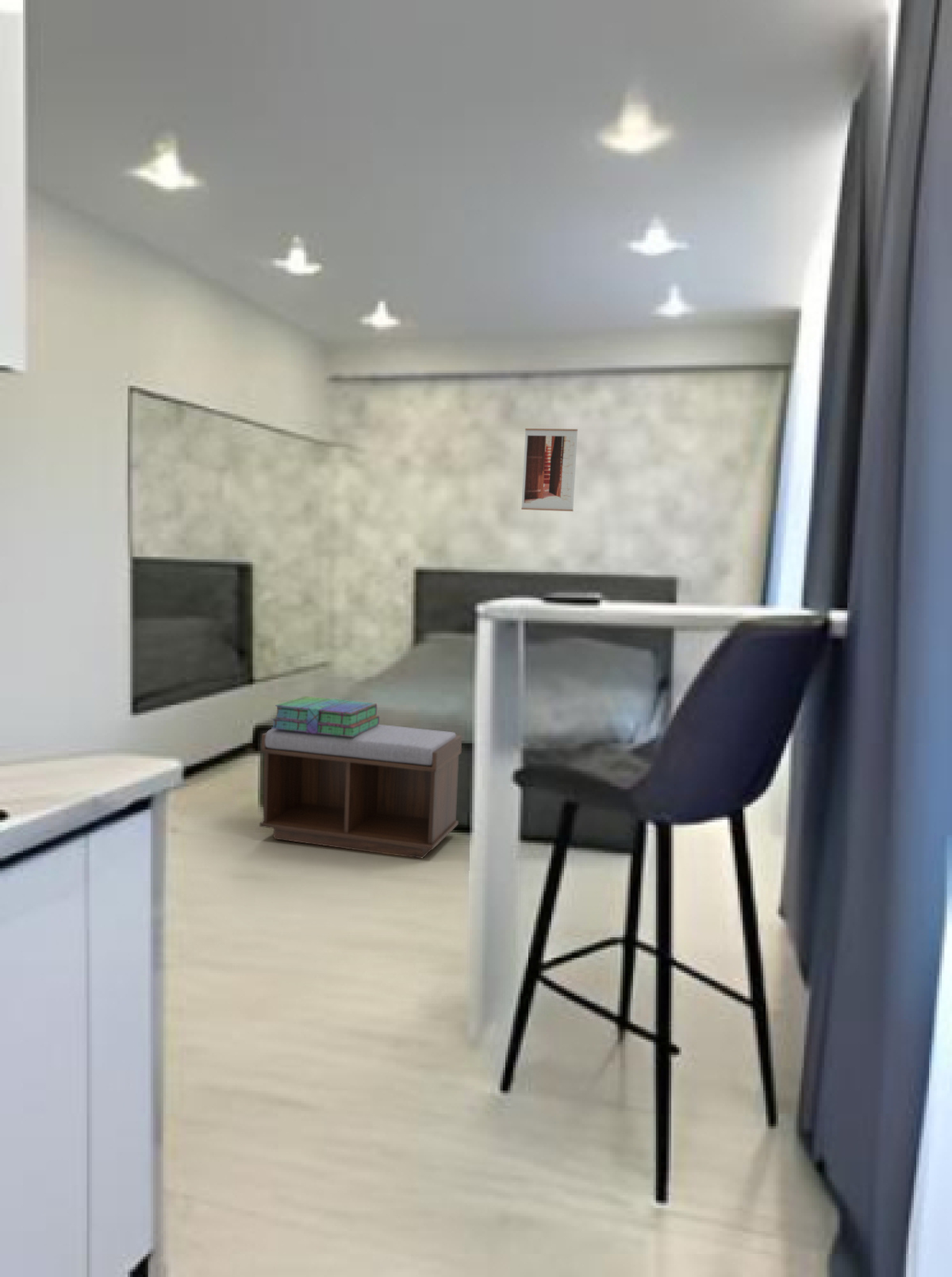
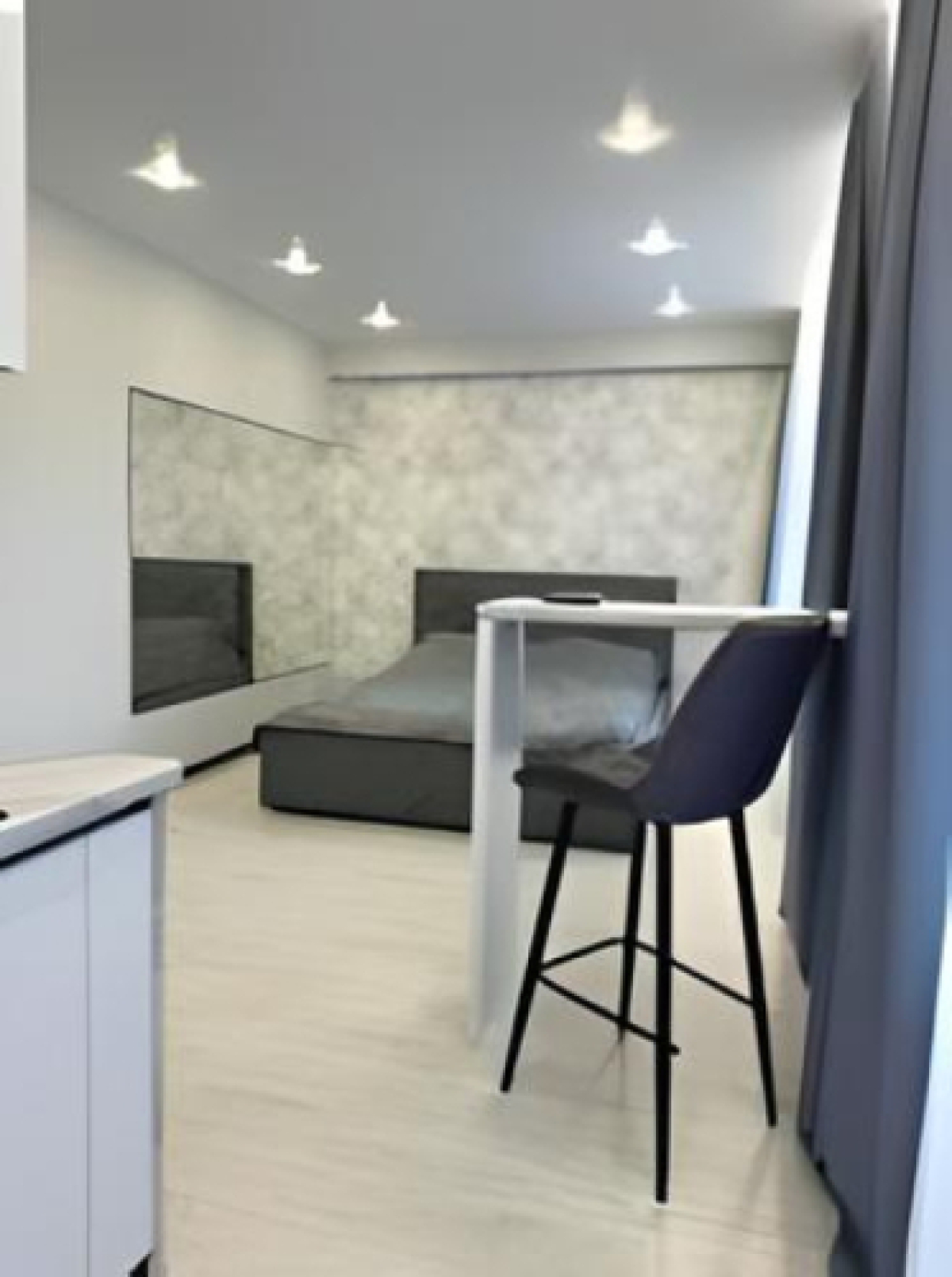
- stack of books (327, 714)
- wall art (549, 469)
- bench (361, 783)
